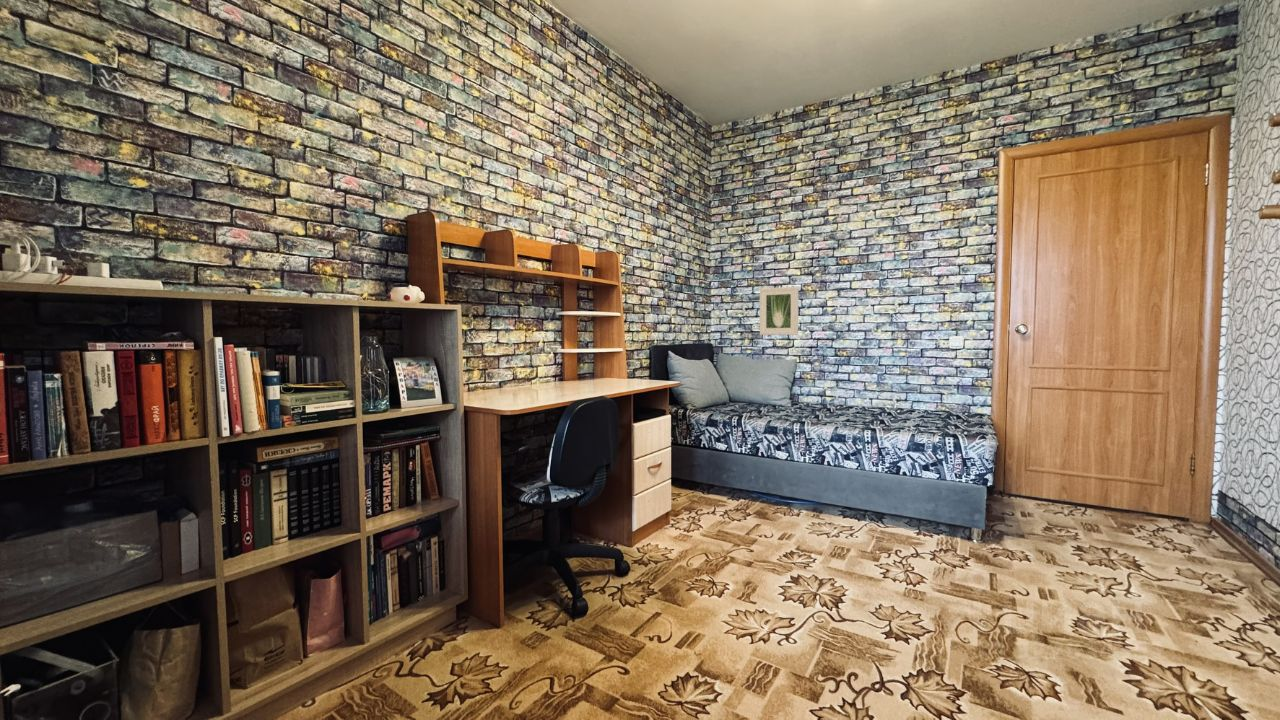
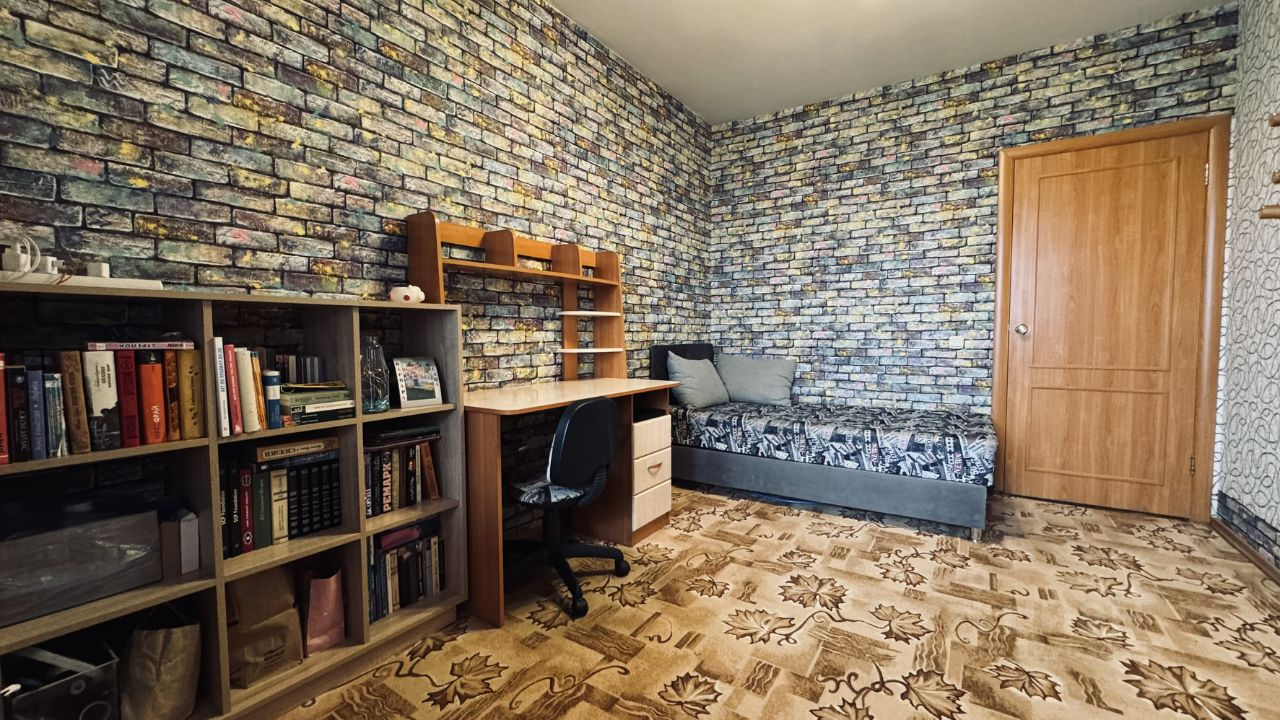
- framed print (778, 311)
